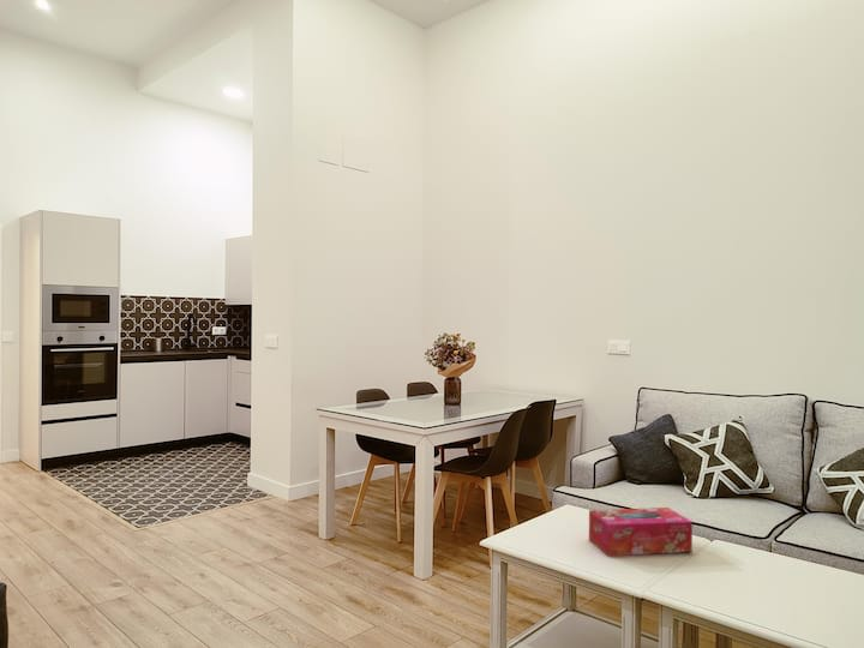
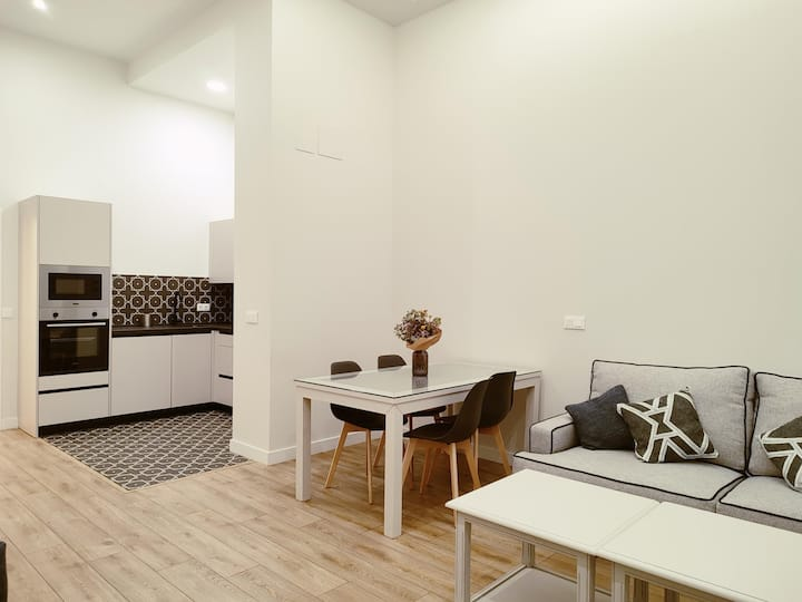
- tissue box (638, 530)
